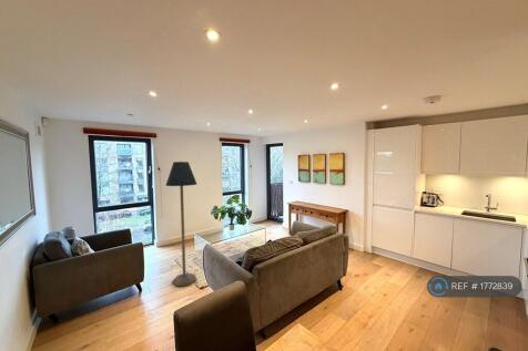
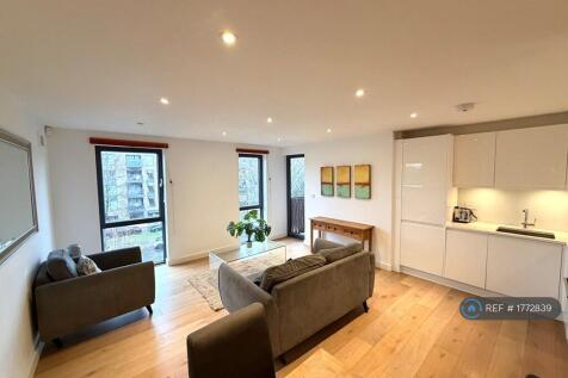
- floor lamp (182, 221)
